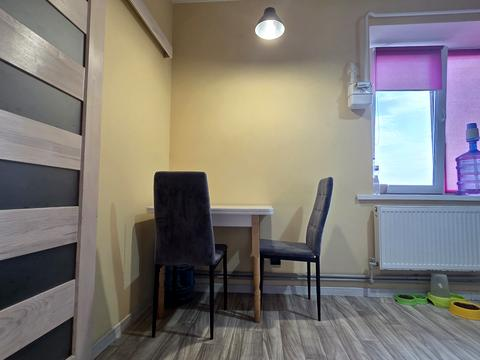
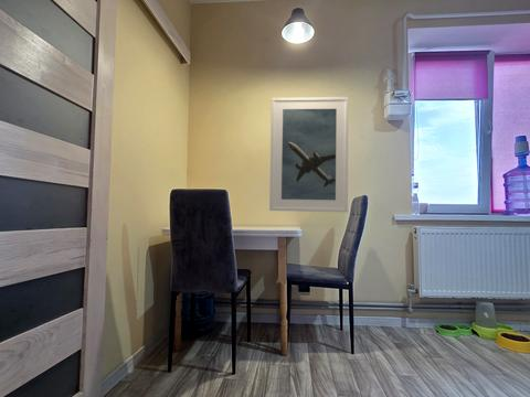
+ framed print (308, 153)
